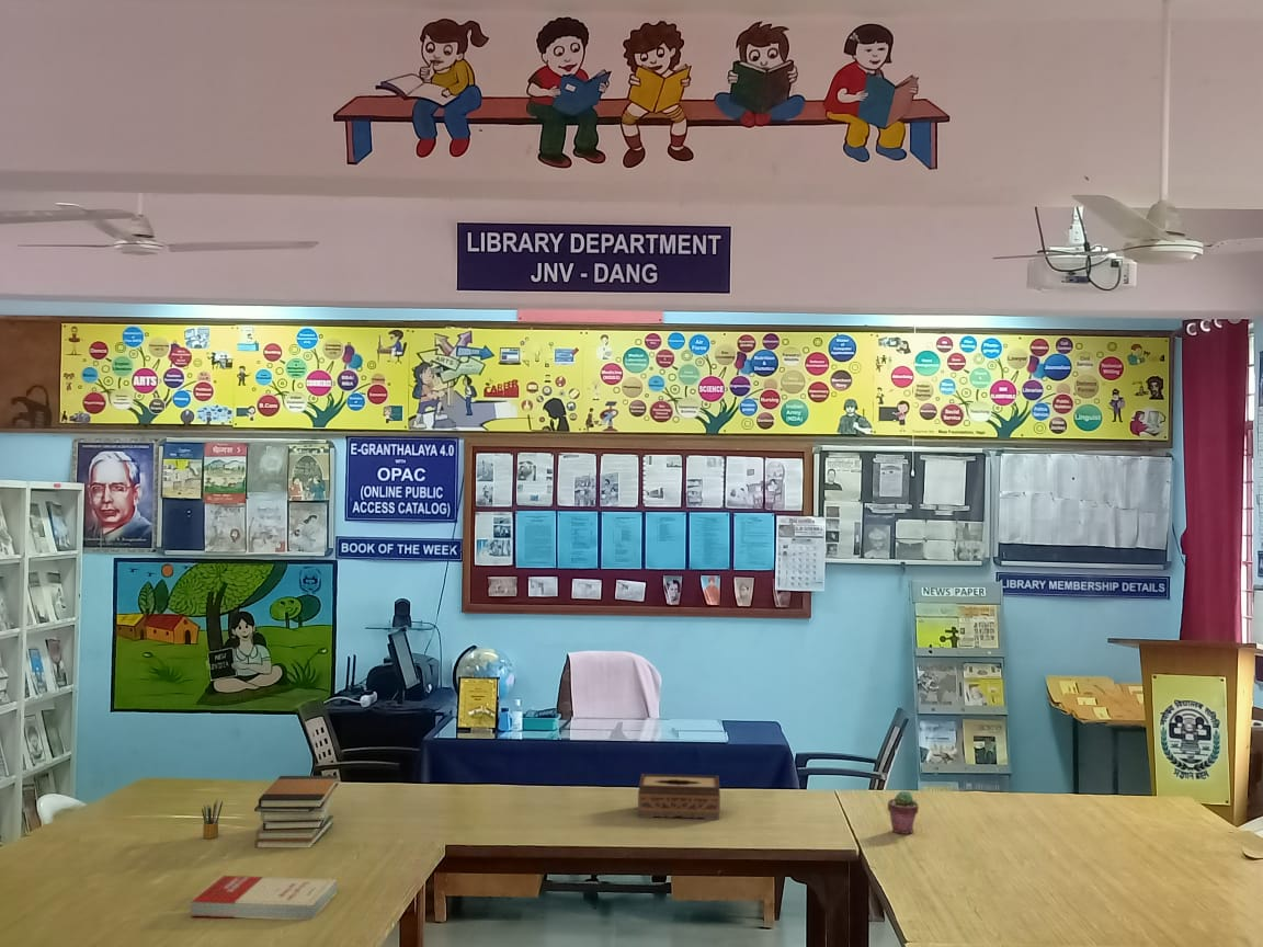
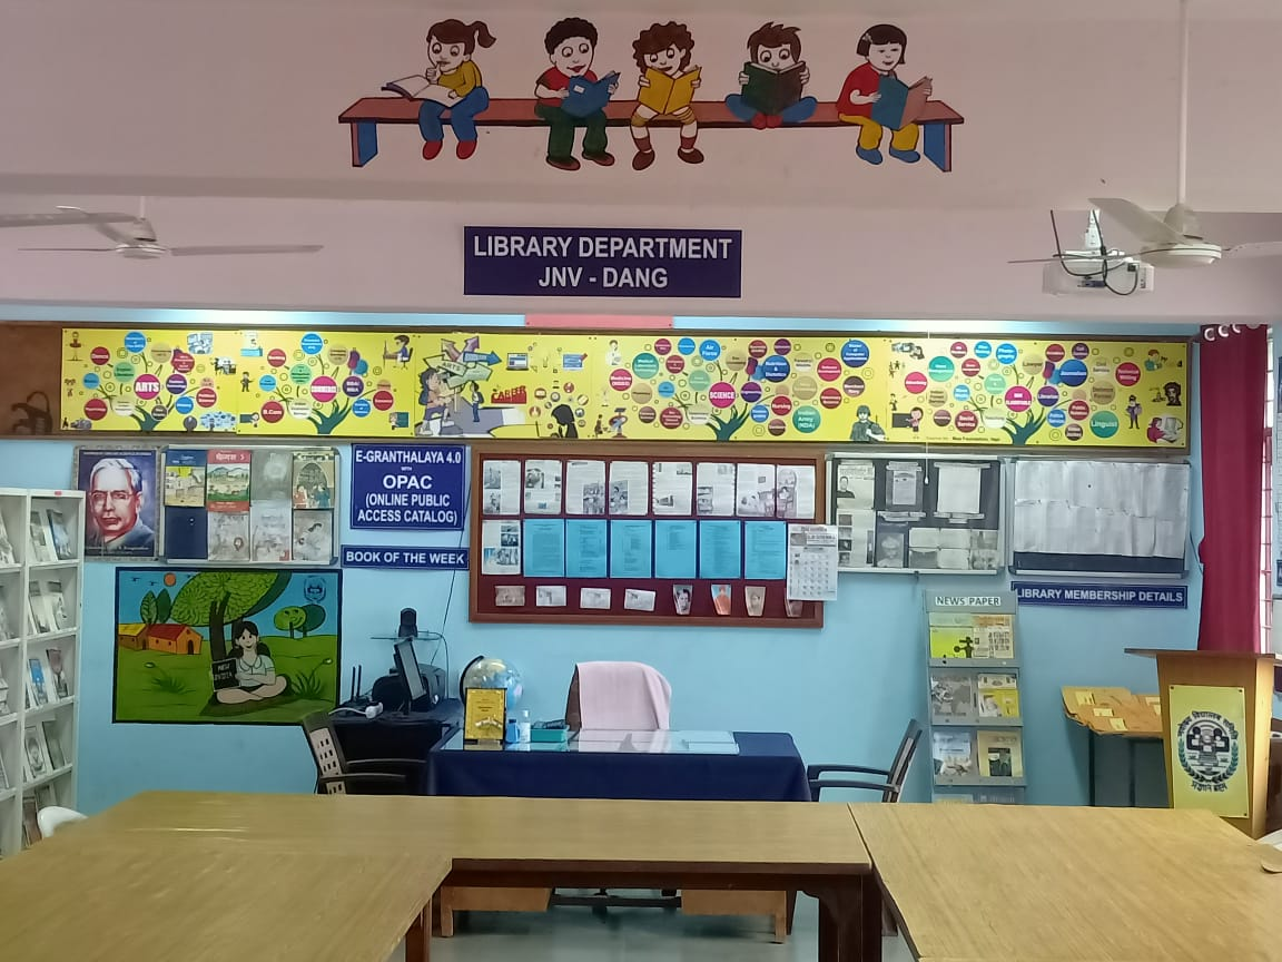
- book stack (297, 810)
- potted succulent (902, 811)
- tissue box (679, 796)
- pencil box (210, 819)
- book (265, 897)
